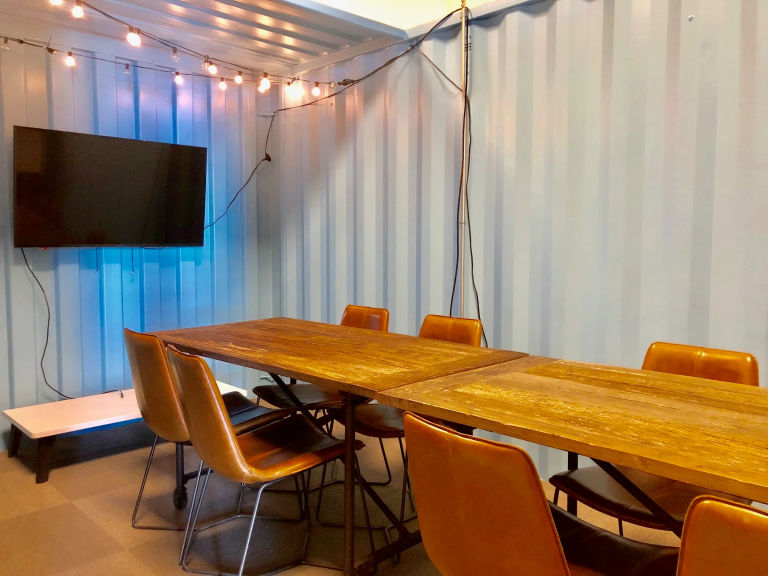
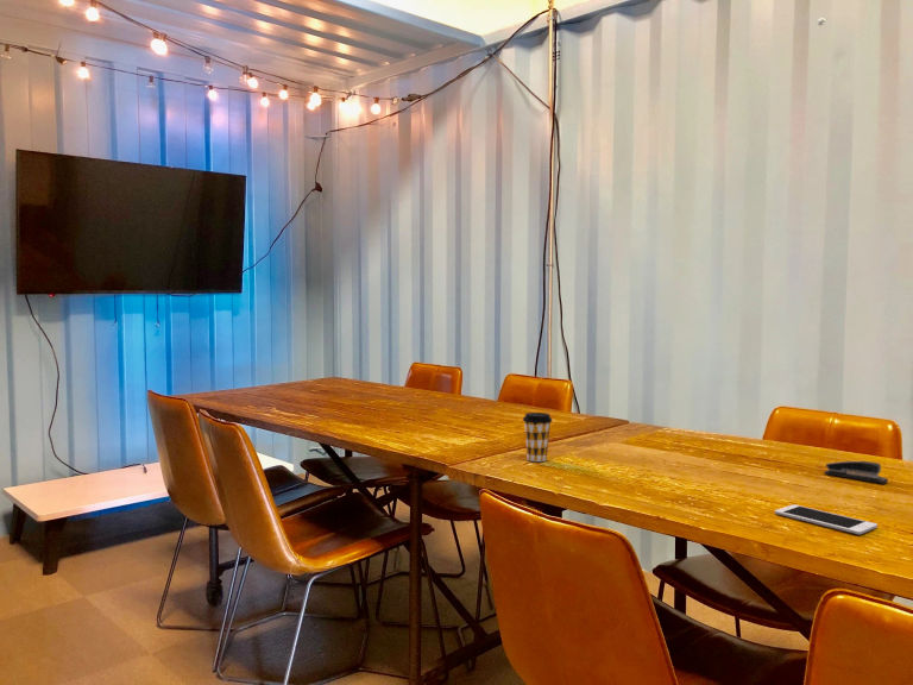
+ coffee cup (536, 436)
+ cell phone (824, 519)
+ stapler (855, 469)
